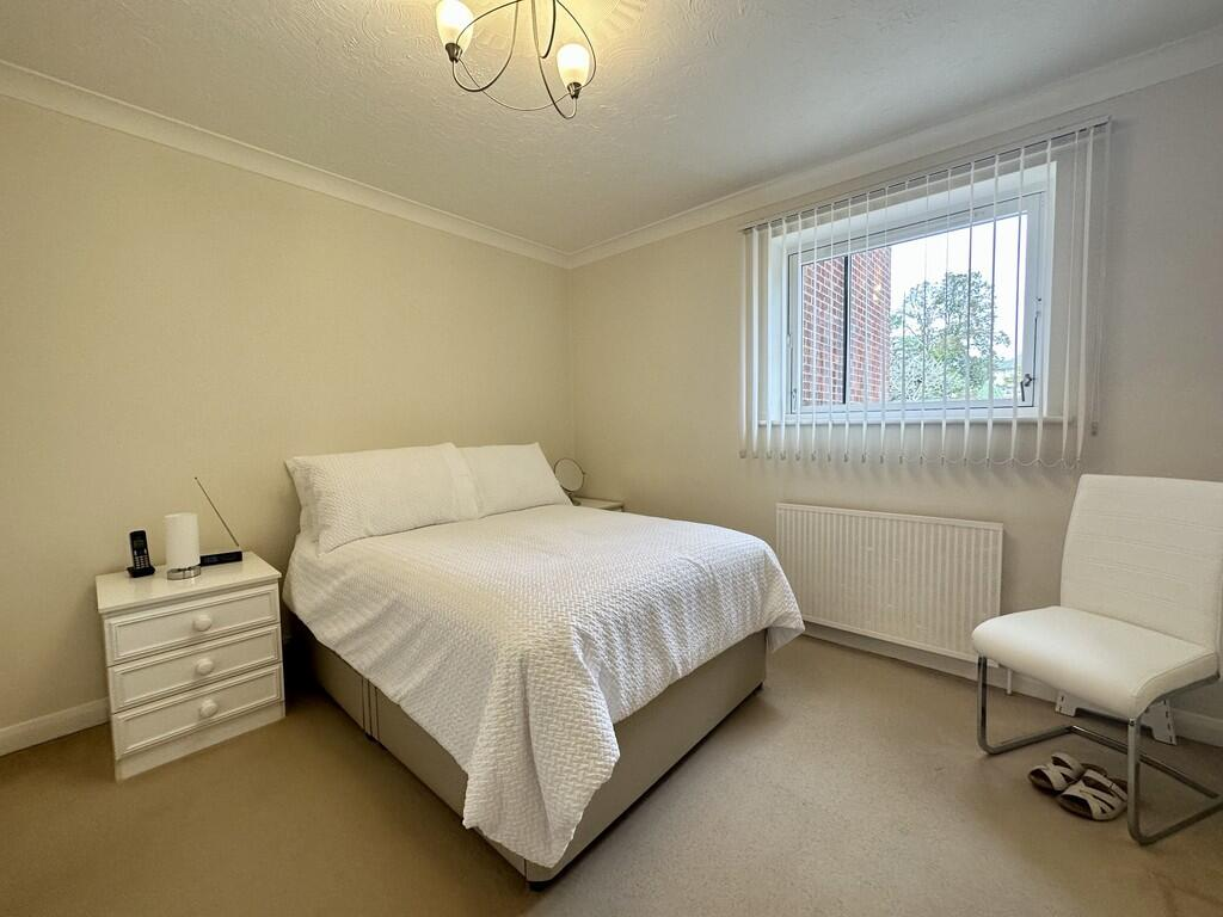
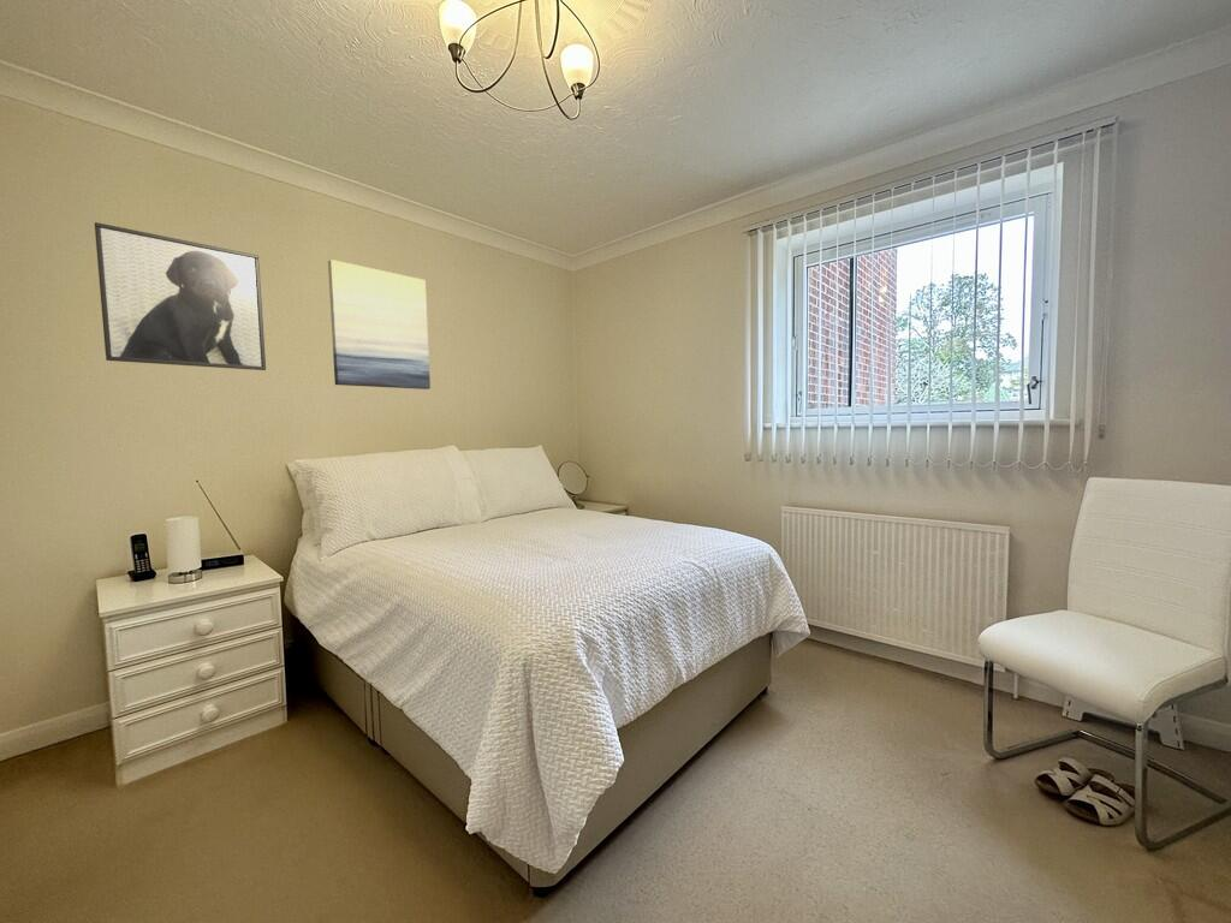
+ wall art (382, 329)
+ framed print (188, 303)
